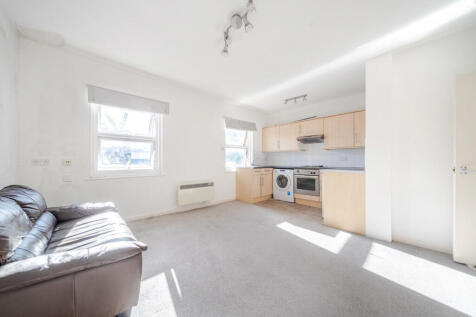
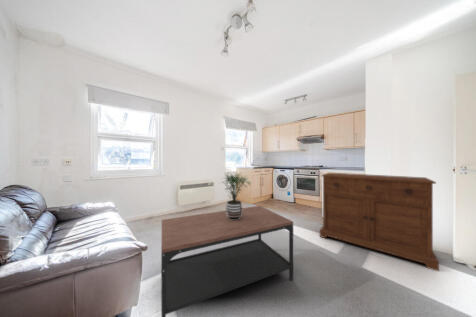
+ coffee table (226, 249)
+ sideboard (369, 209)
+ potted plant (235, 194)
